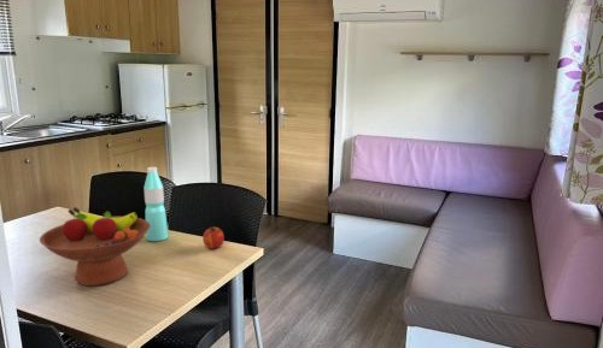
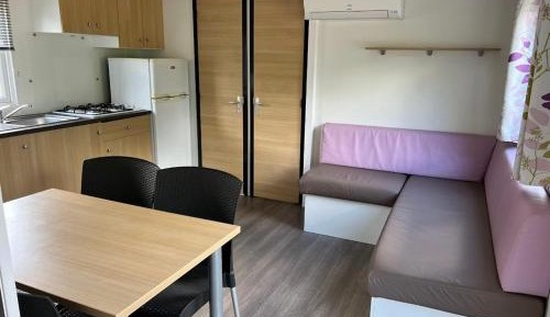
- water bottle (154, 202)
- fruit bowl (98, 244)
- fruit (213, 236)
